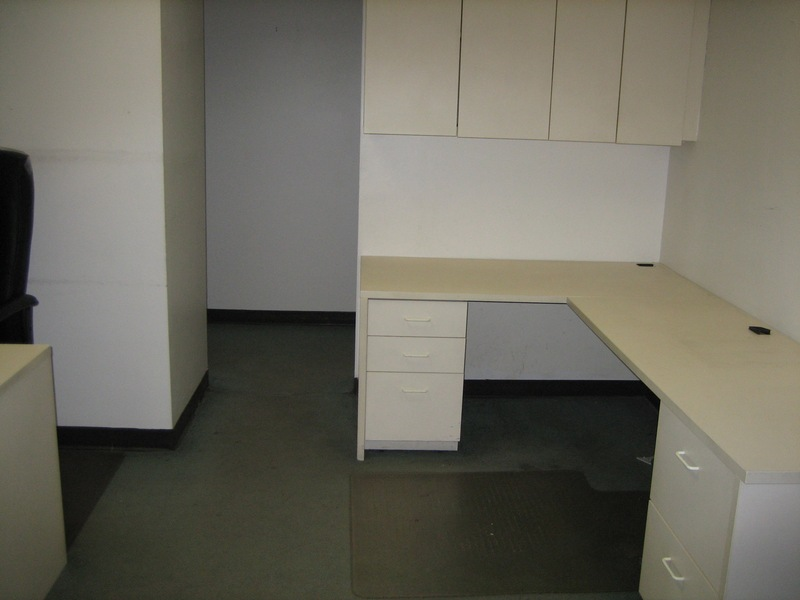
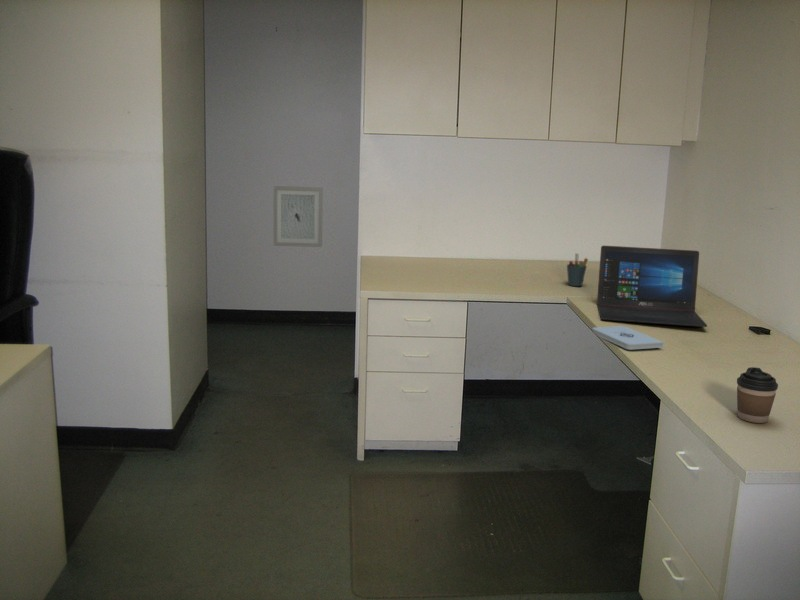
+ laptop (651, 284)
+ coffee cup (755, 394)
+ pen holder (576, 270)
+ wall art (298, 216)
+ notepad (625, 337)
